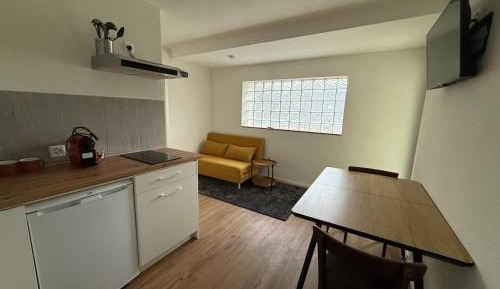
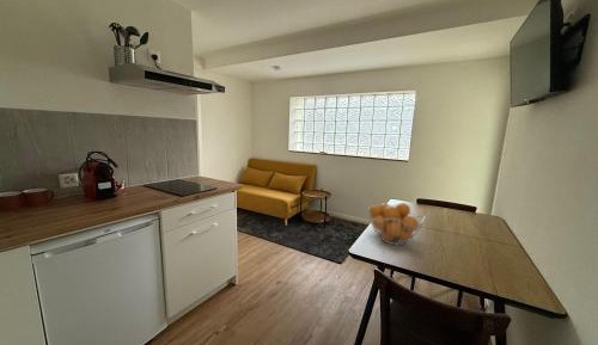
+ fruit basket (393, 222)
